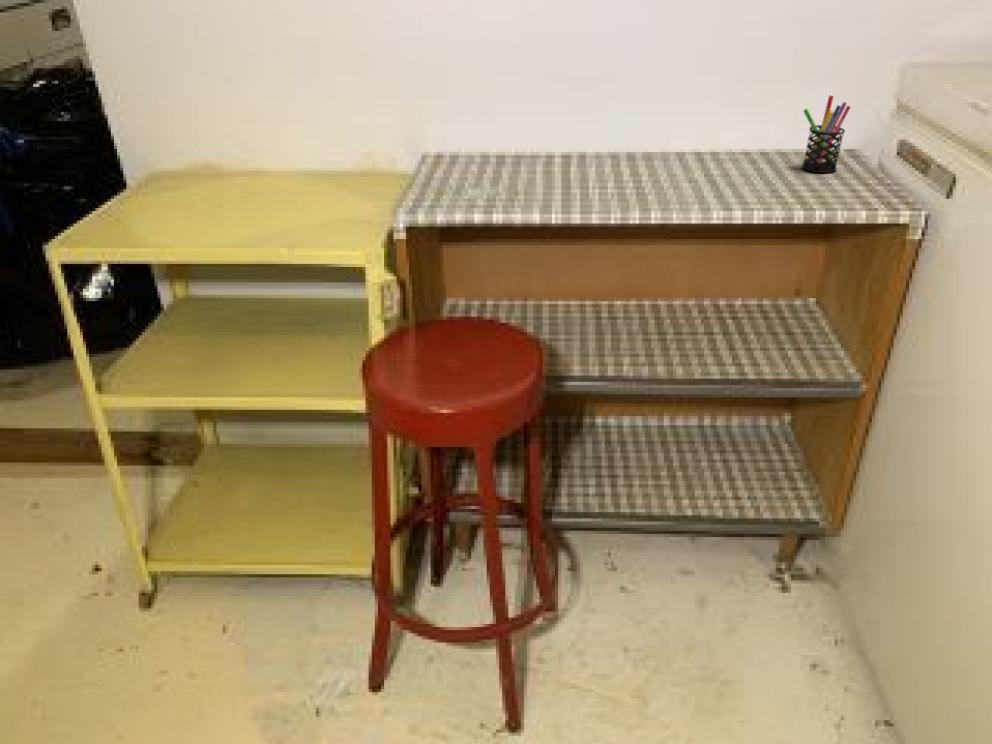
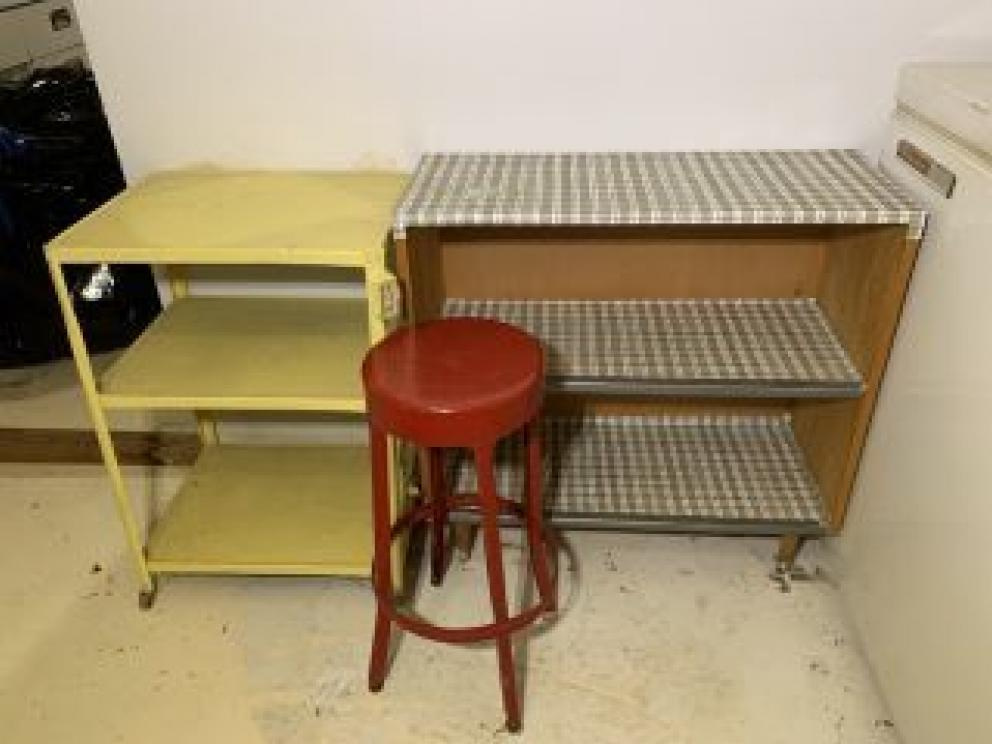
- pen holder (821, 133)
